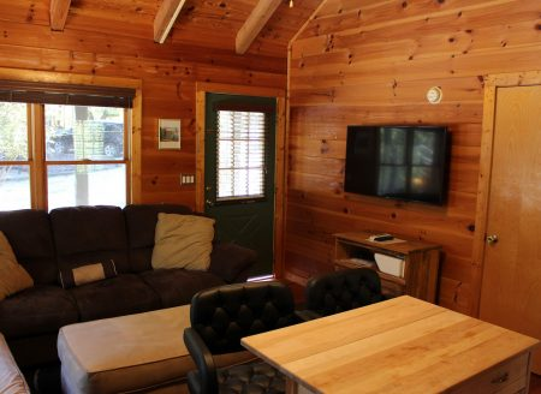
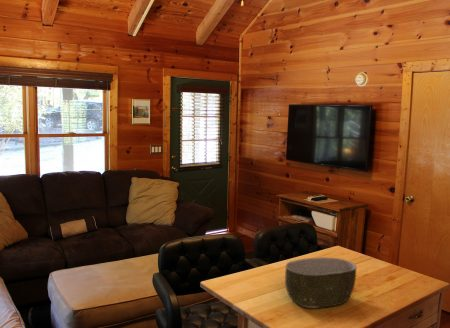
+ bowl (319, 282)
